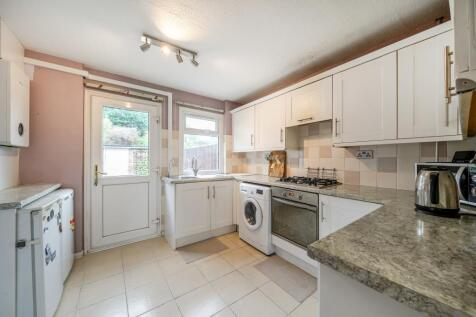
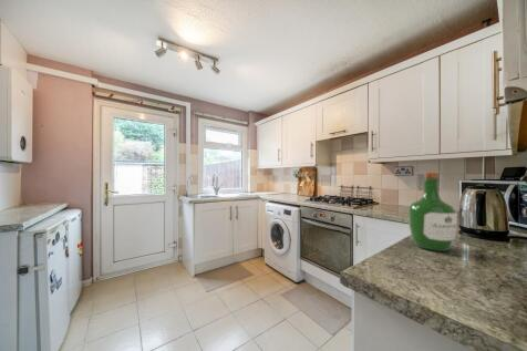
+ wine bottle (431, 209)
